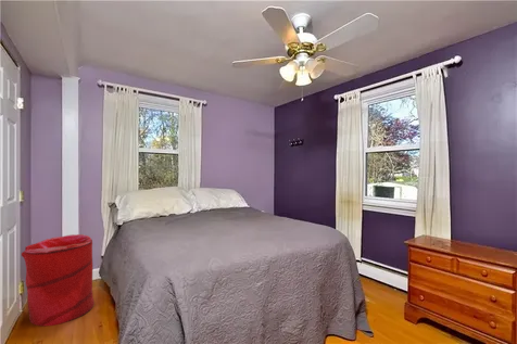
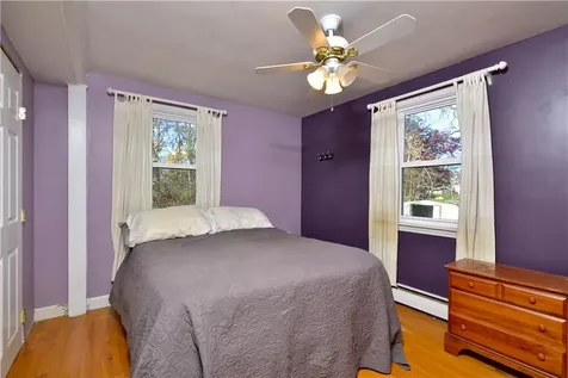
- laundry hamper (60, 276)
